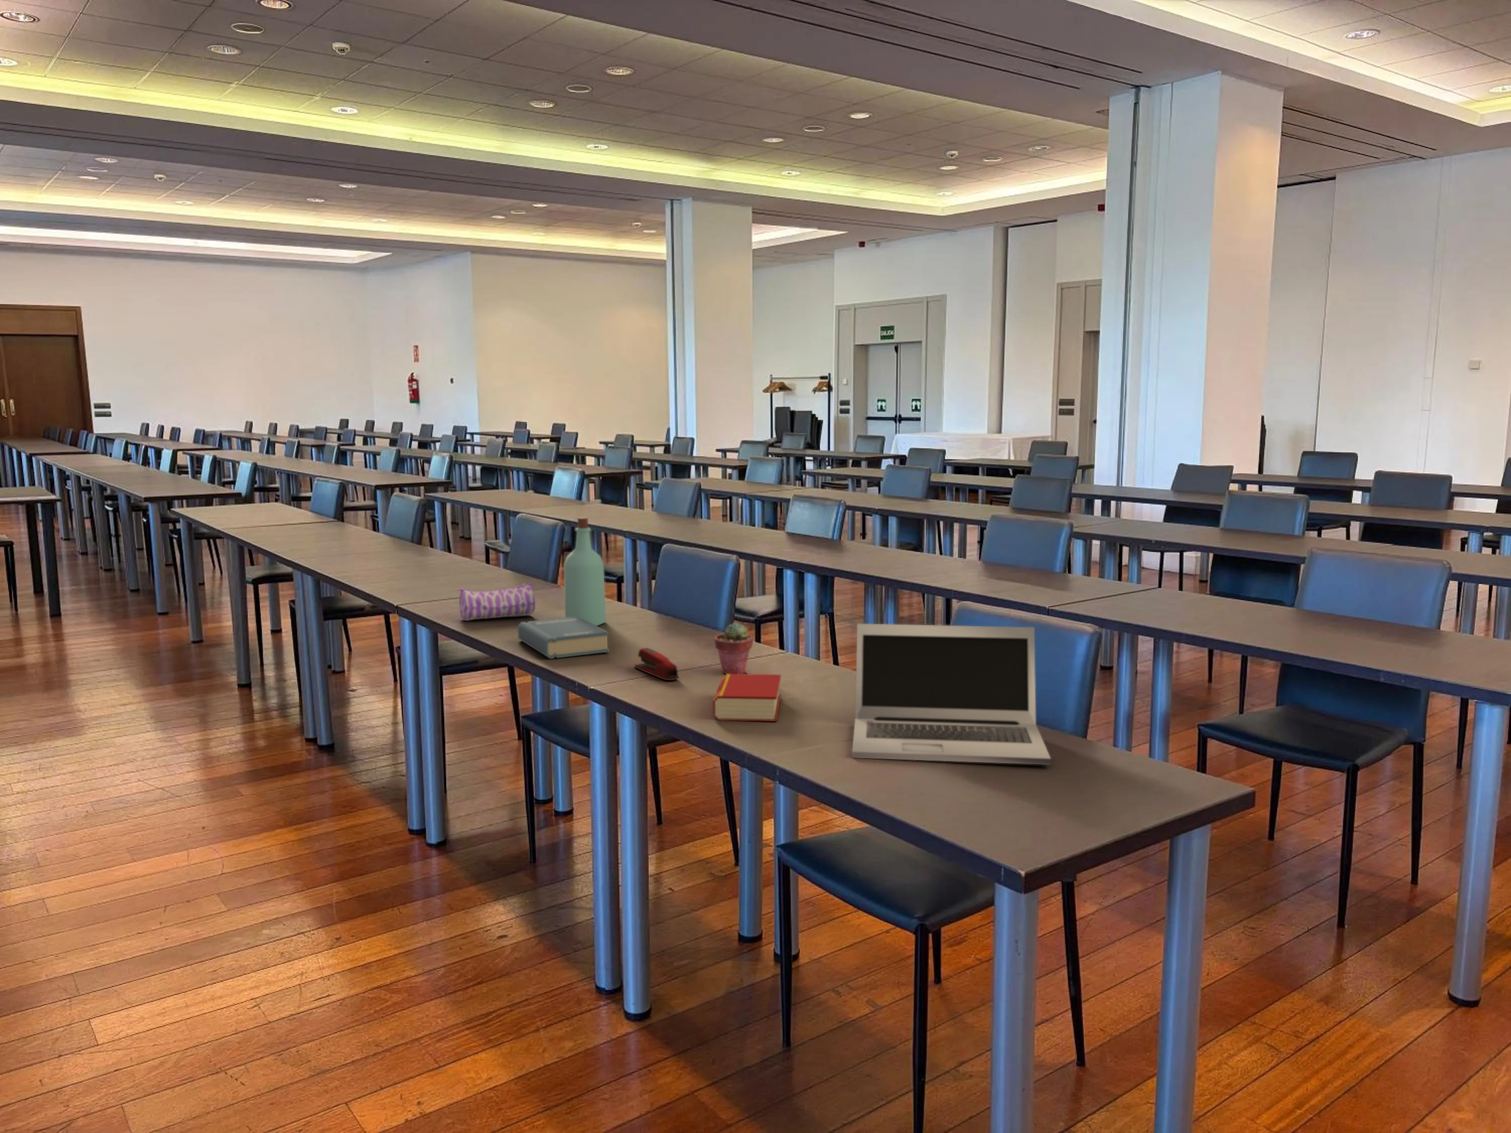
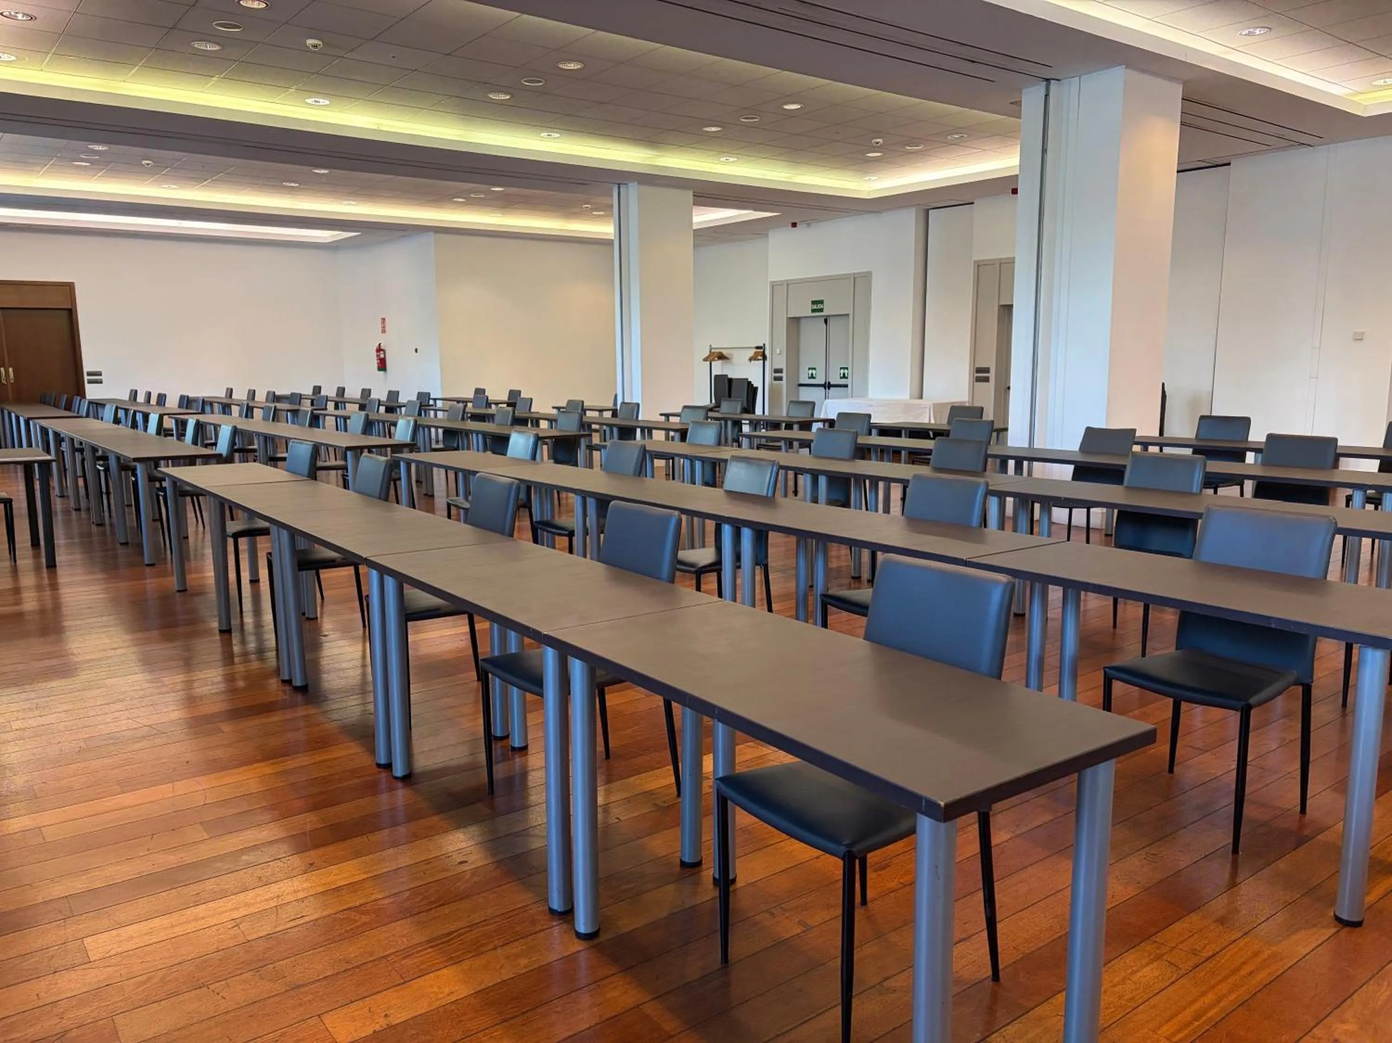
- laptop (947, 689)
- stapler (657, 662)
- book (748, 696)
- bottle (584, 570)
- potted succulent (734, 647)
- pencil case (497, 601)
- book (562, 637)
